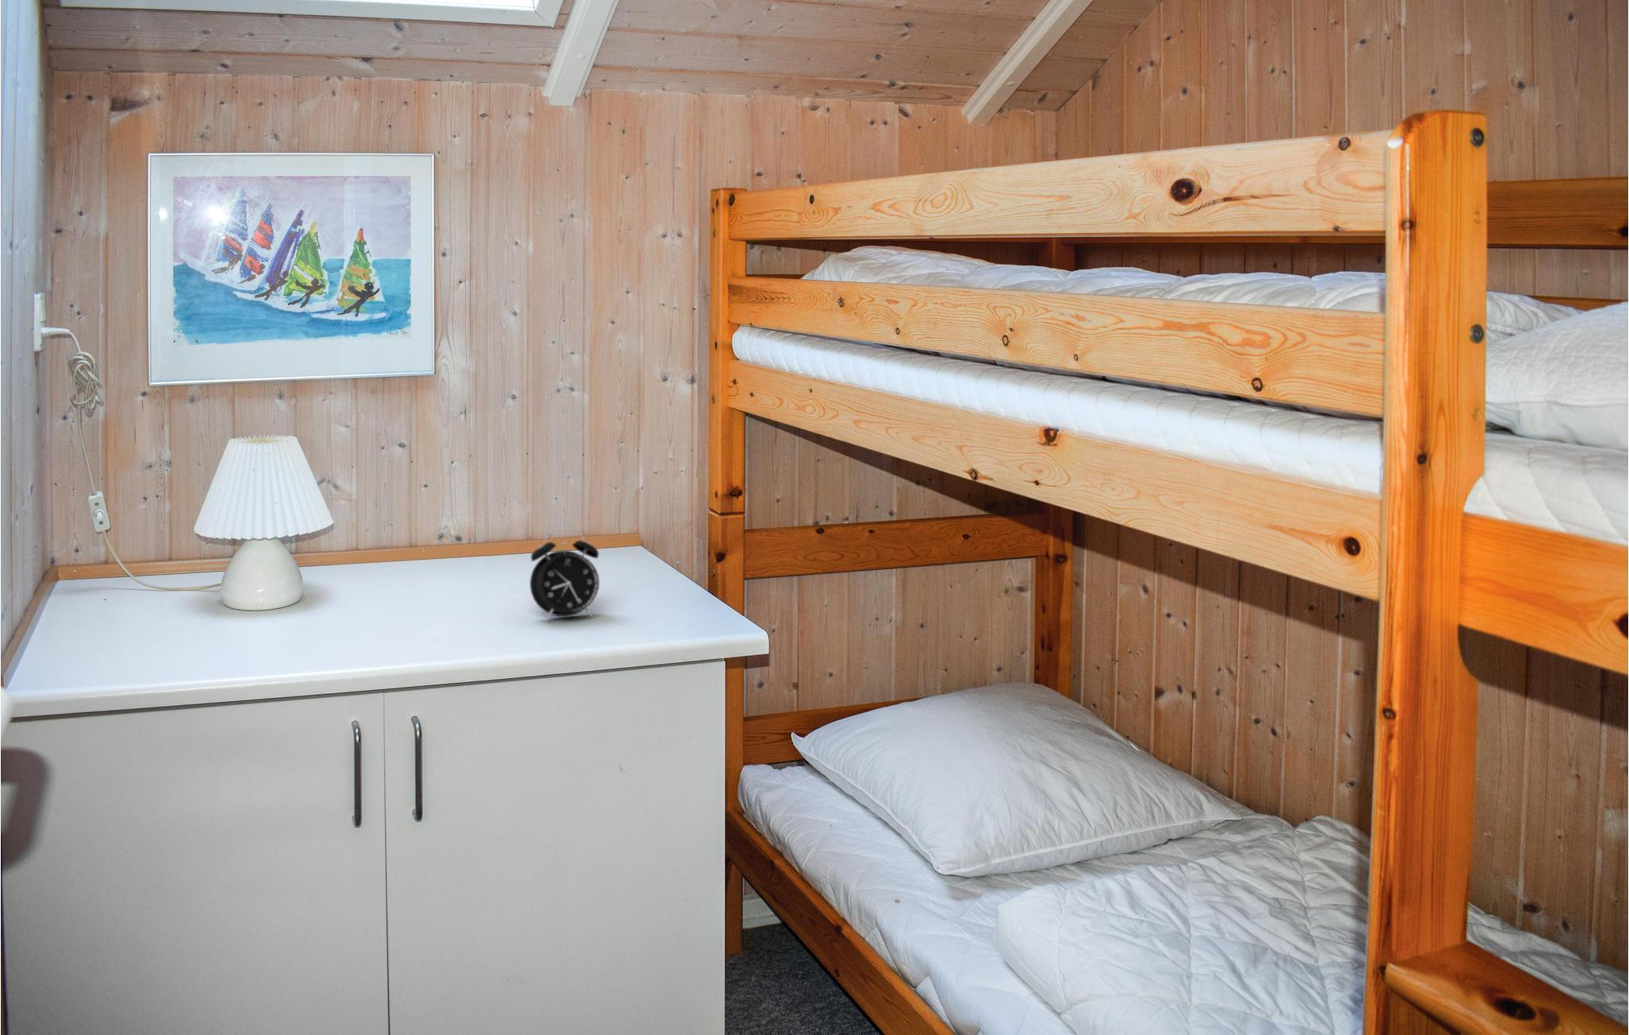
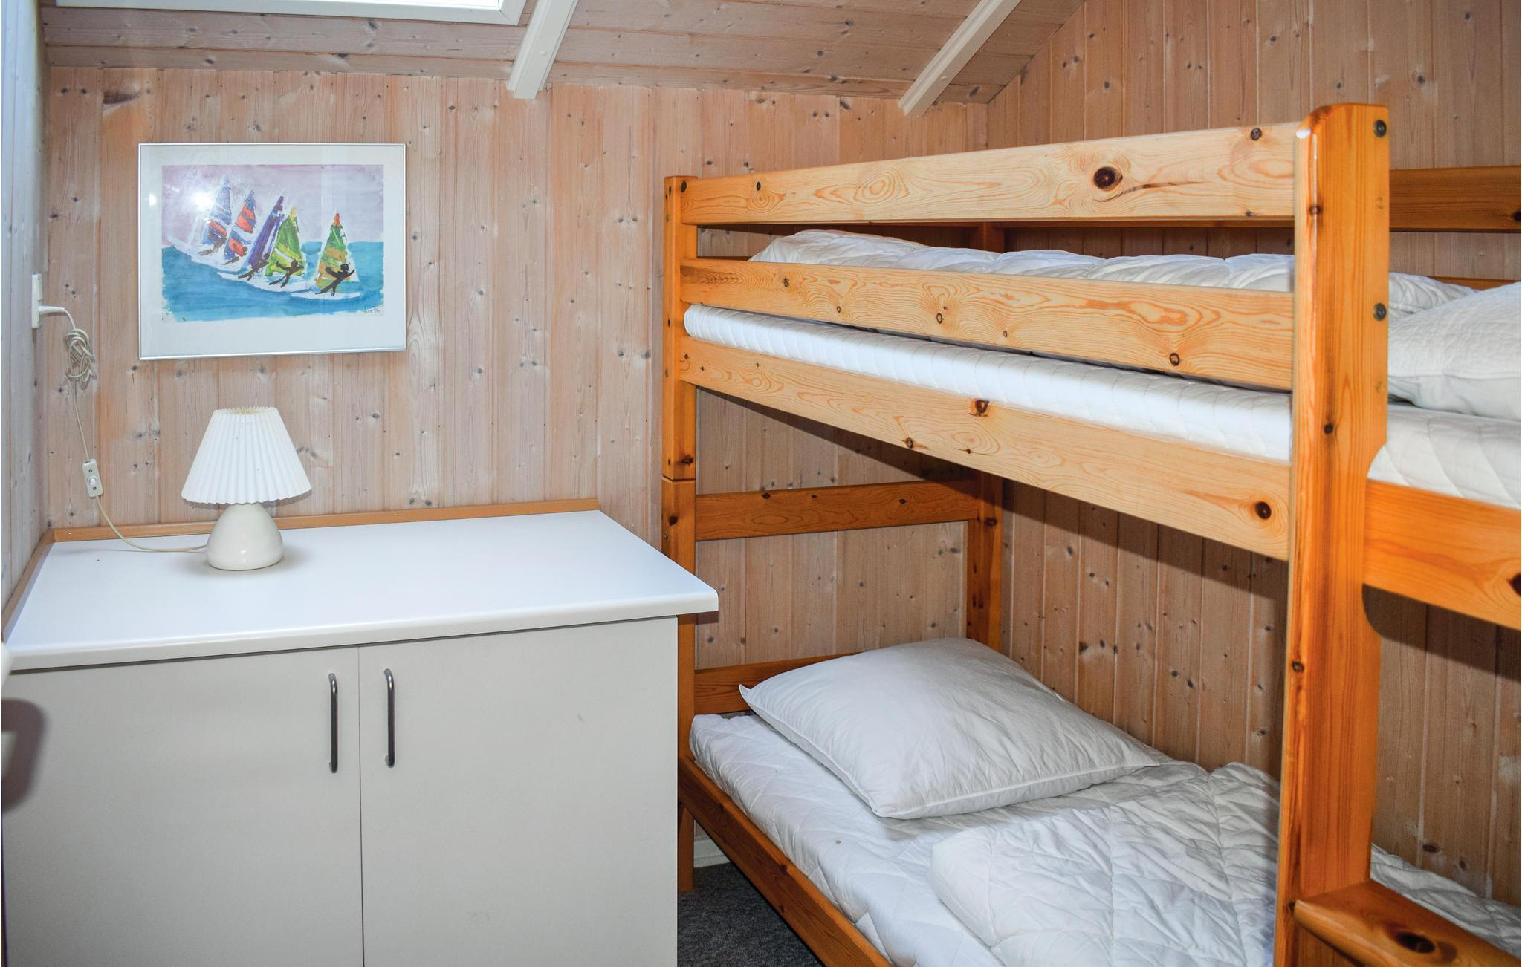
- alarm clock (565, 573)
